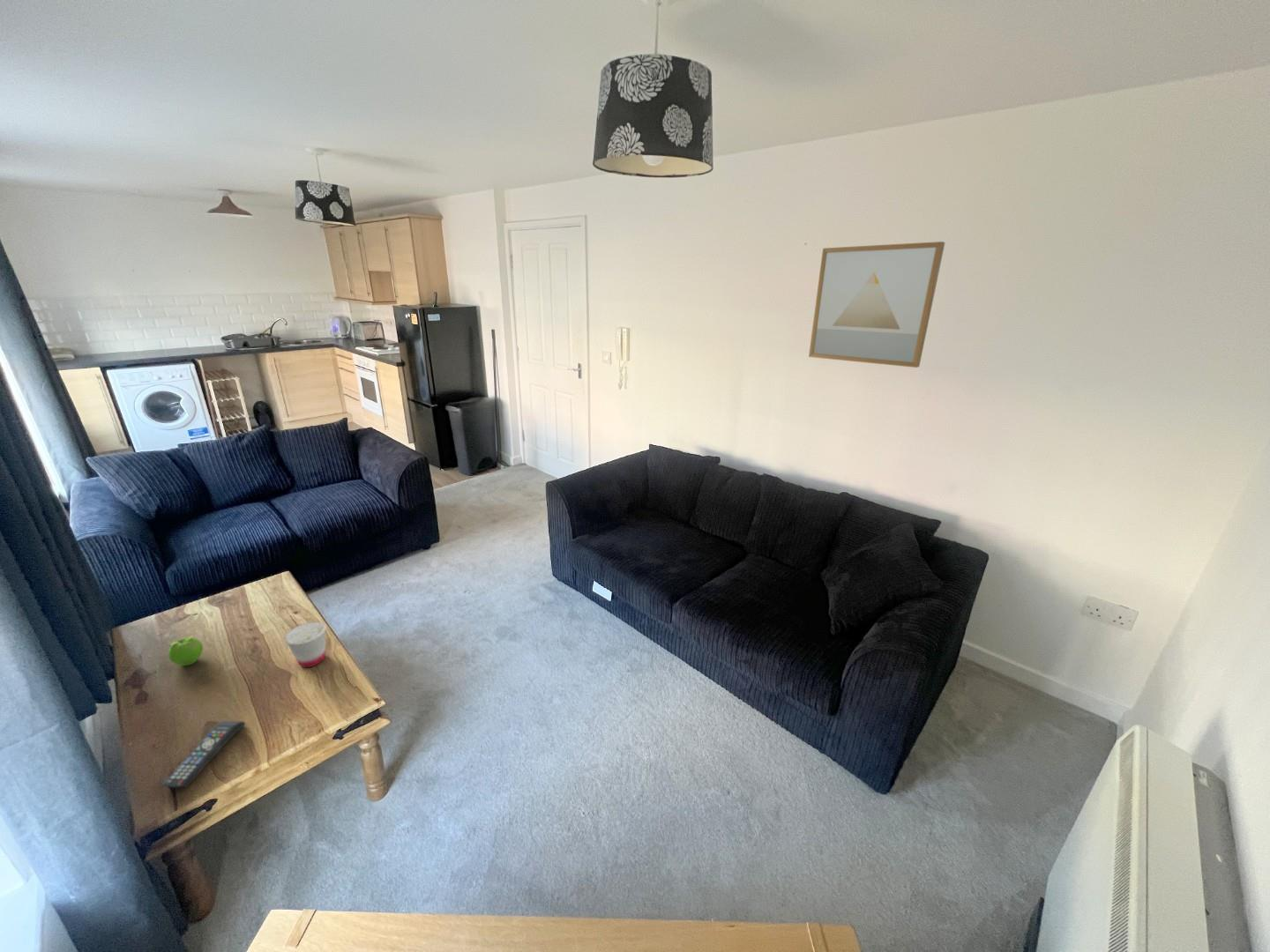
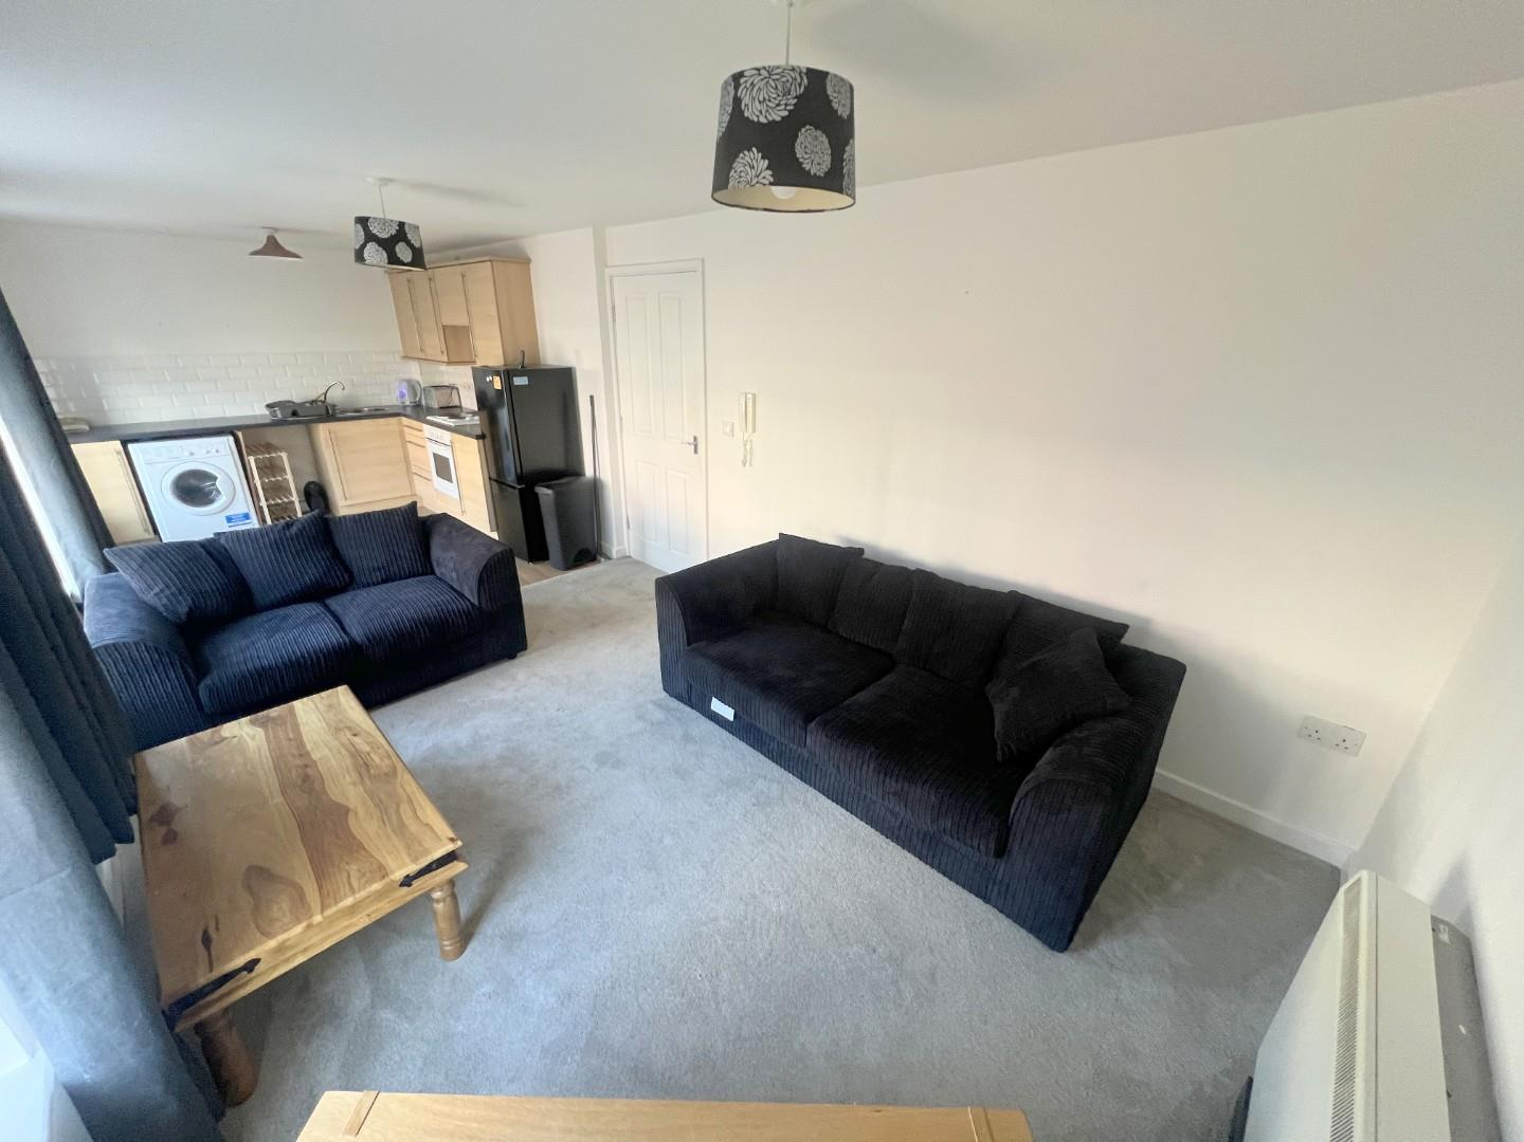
- wall art (870, 305)
- remote control (206, 751)
- fruit (185, 650)
- cup (309, 646)
